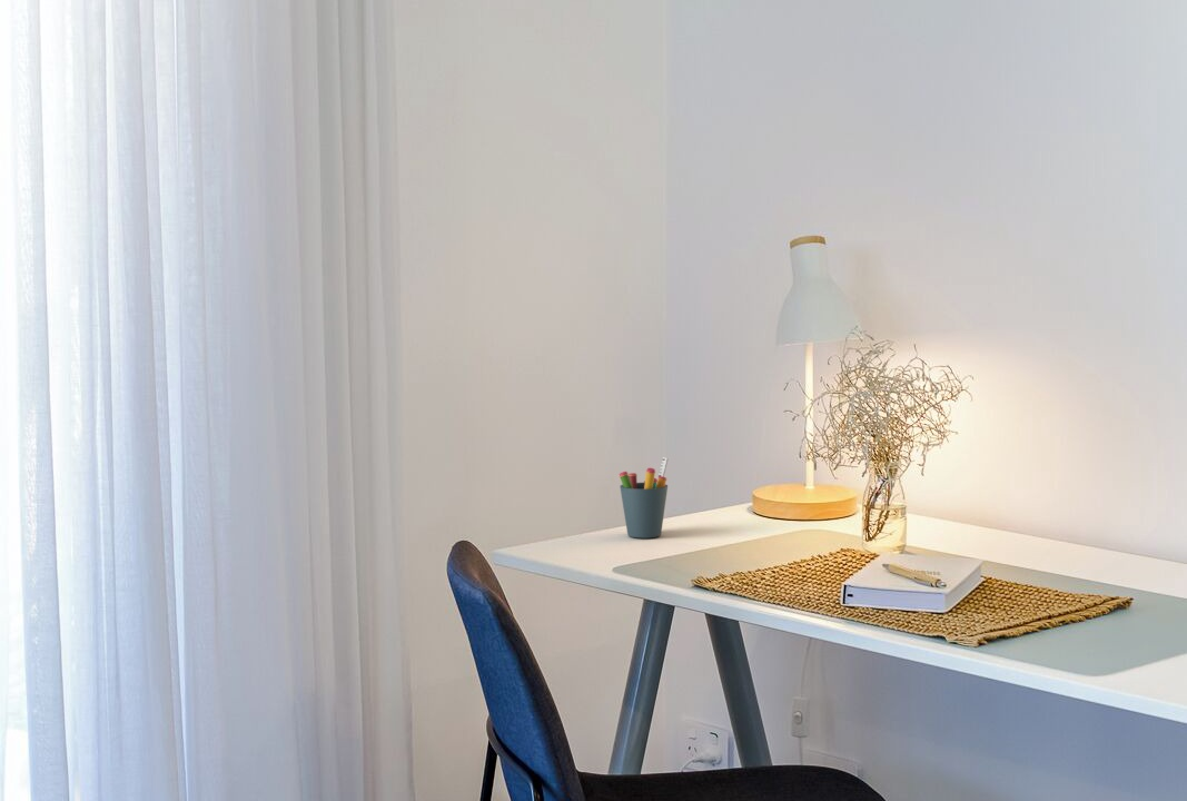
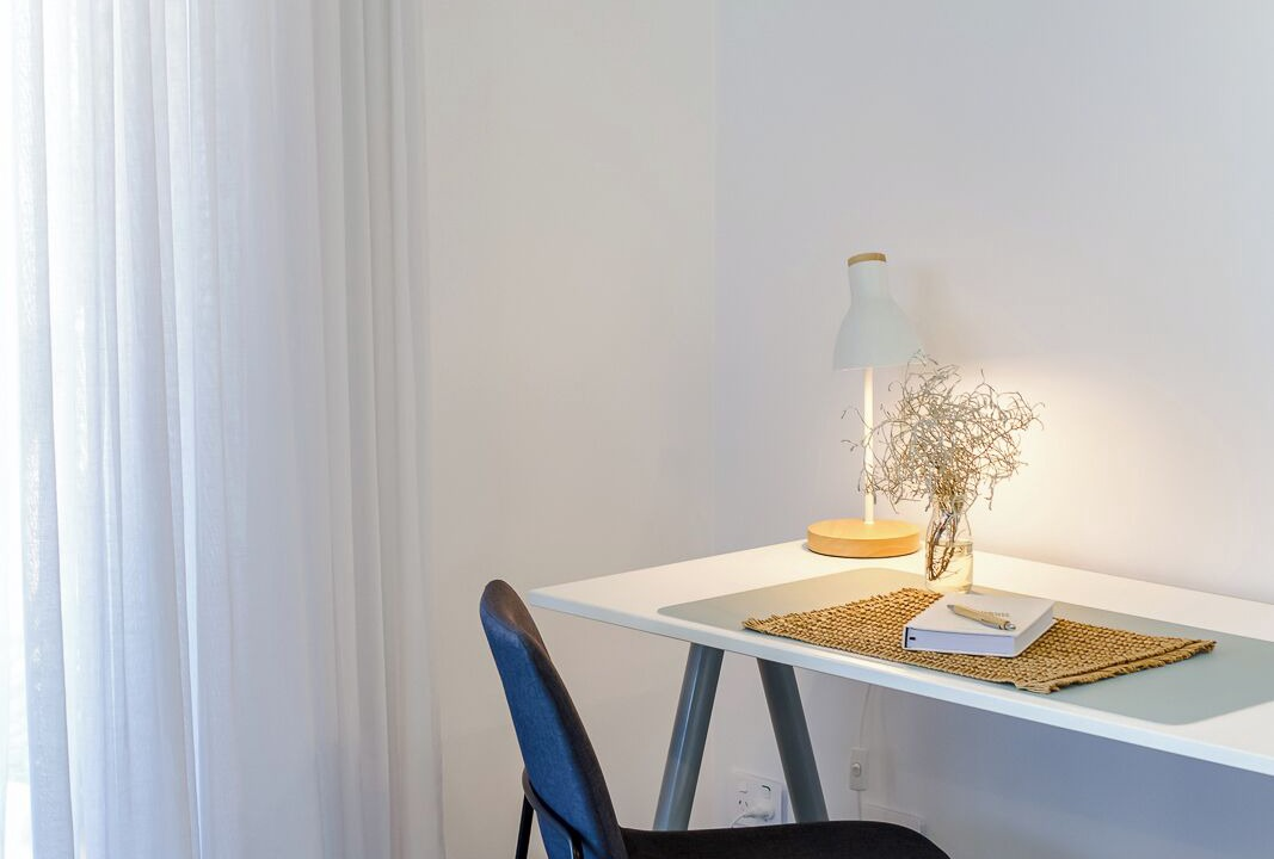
- pen holder (644, 496)
